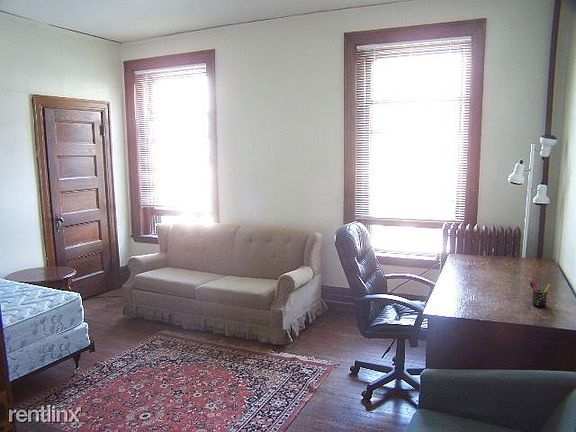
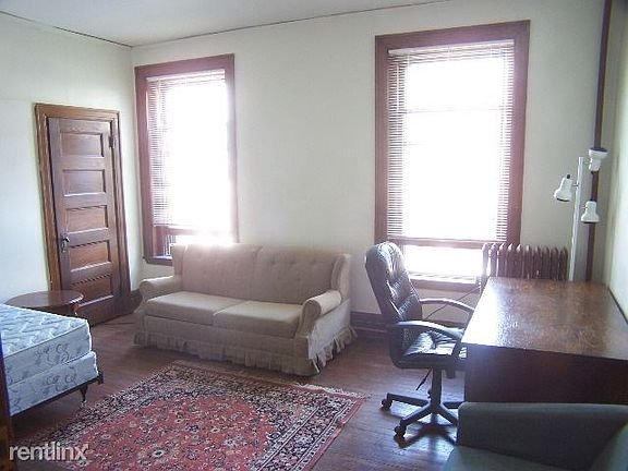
- pen holder (539, 293)
